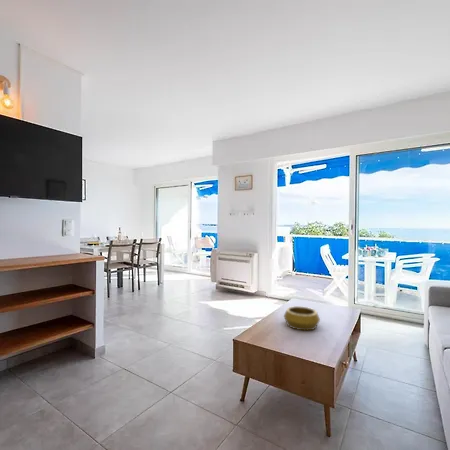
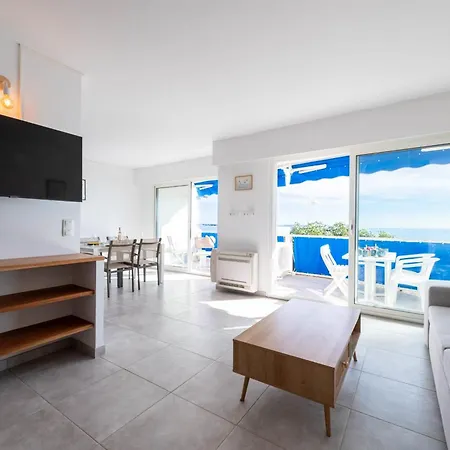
- decorative bowl (301, 317)
